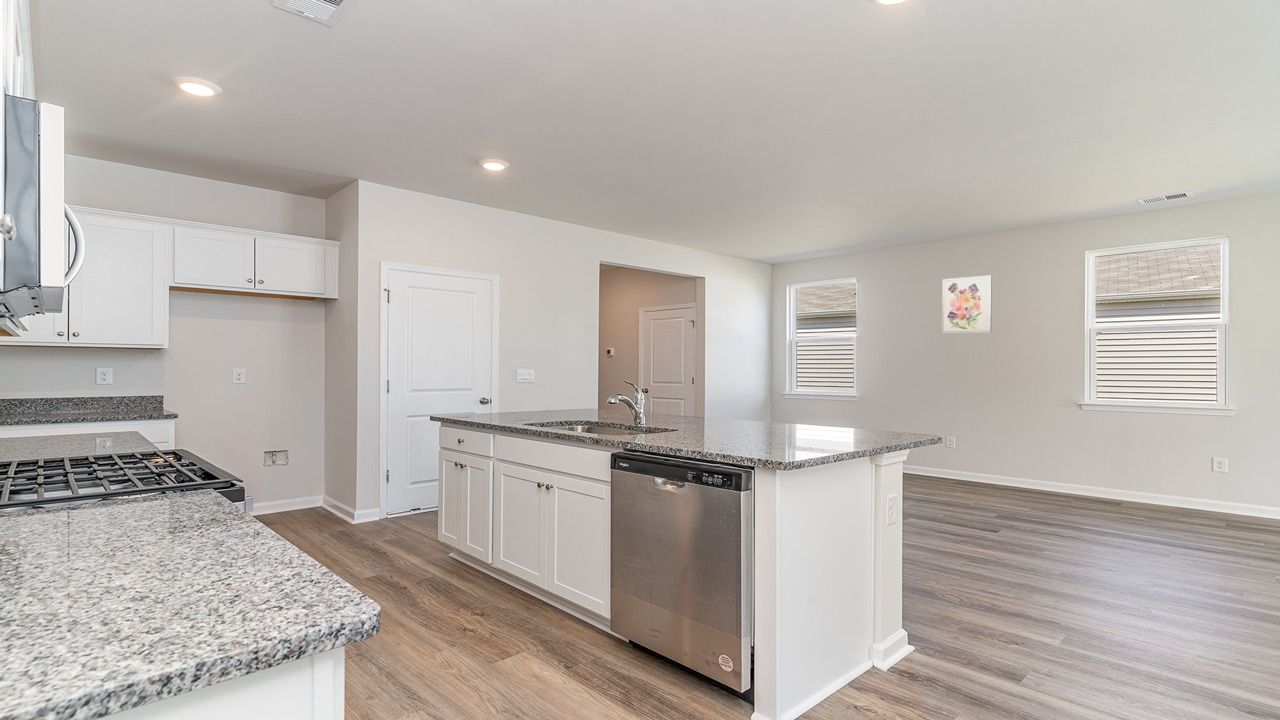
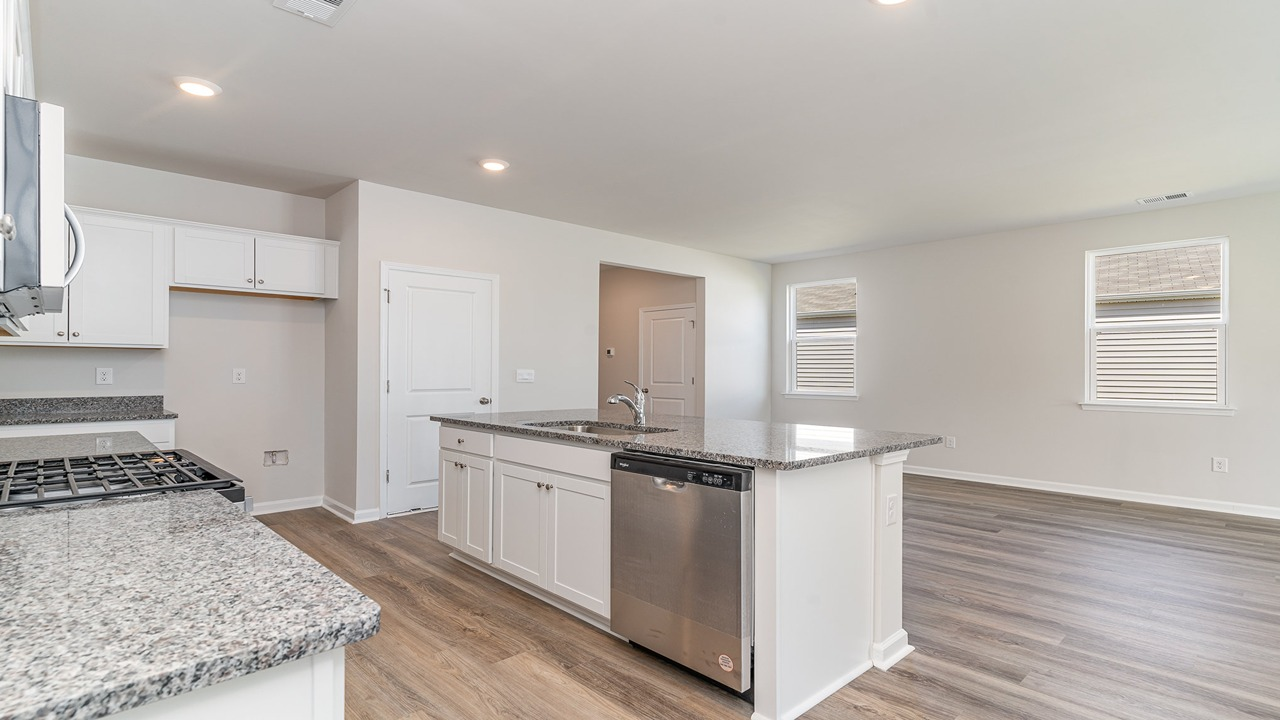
- wall art (966, 305)
